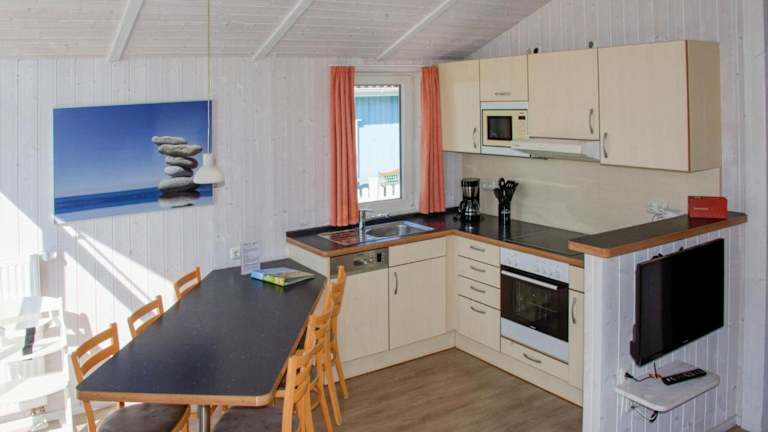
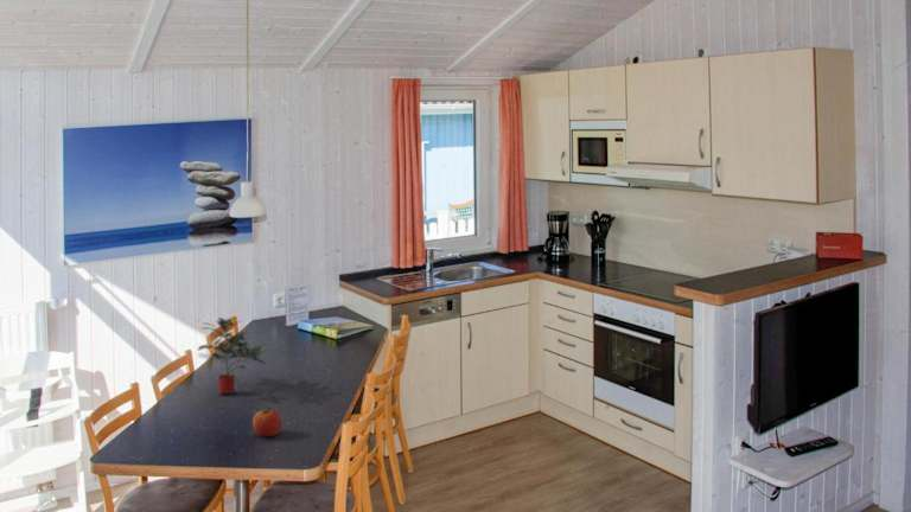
+ apple (267, 421)
+ potted plant (235, 353)
